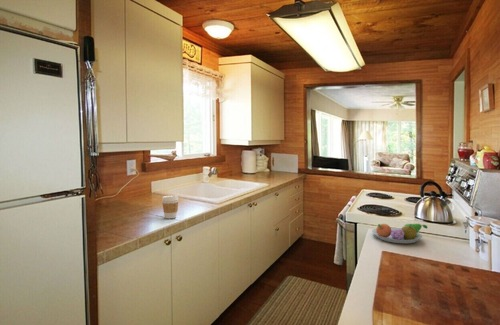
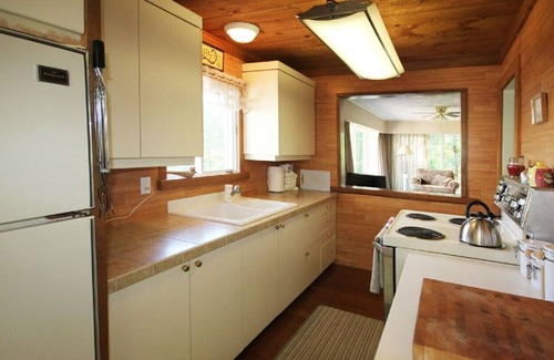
- coffee cup (170, 206)
- fruit bowl (398, 229)
